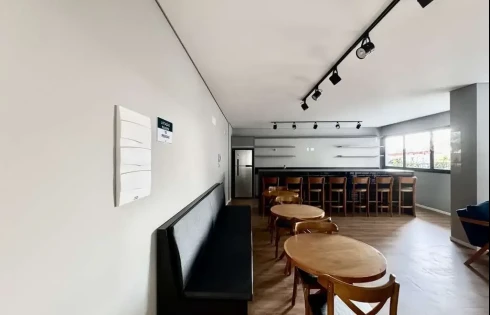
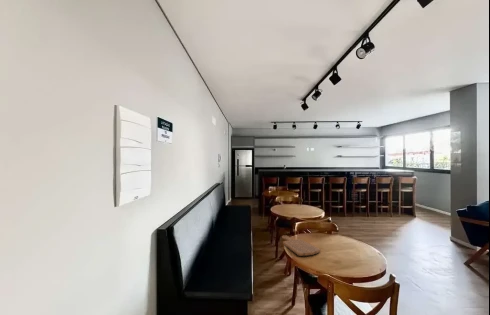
+ cutting board (296, 244)
